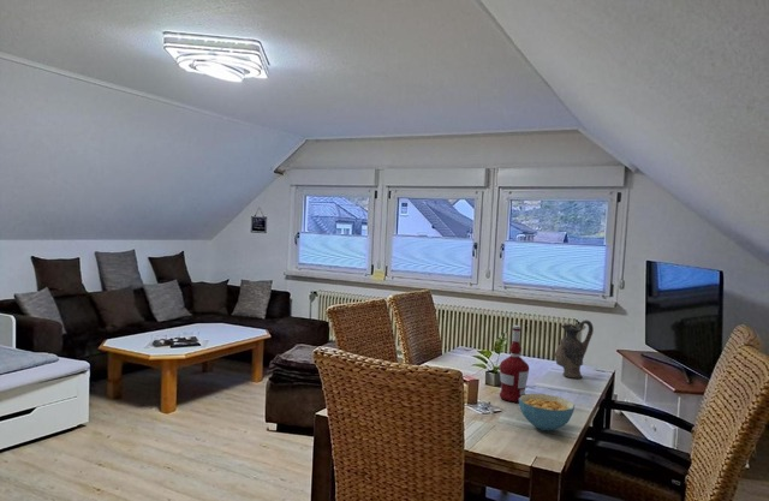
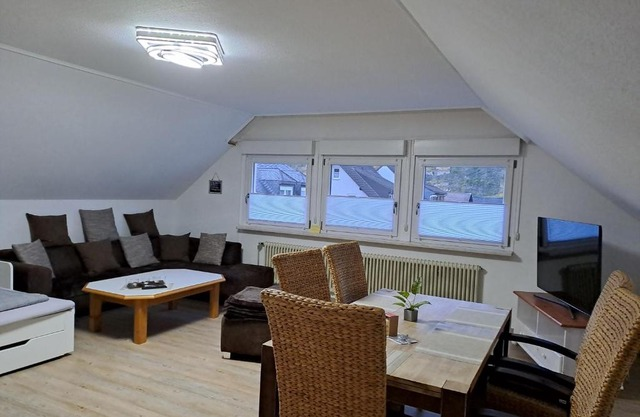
- ceramic pitcher (573, 347)
- cereal bowl (546, 414)
- alcohol (514, 362)
